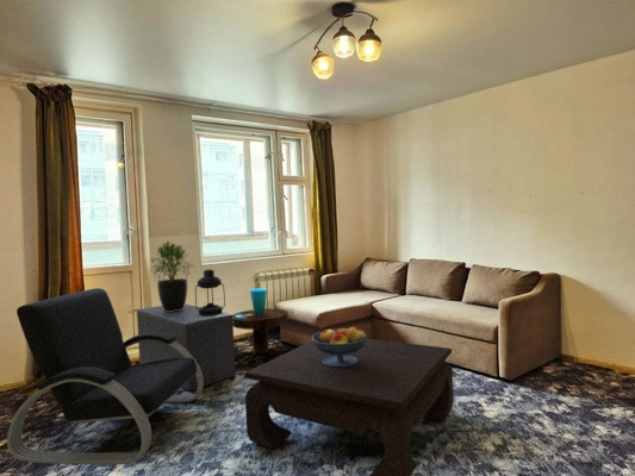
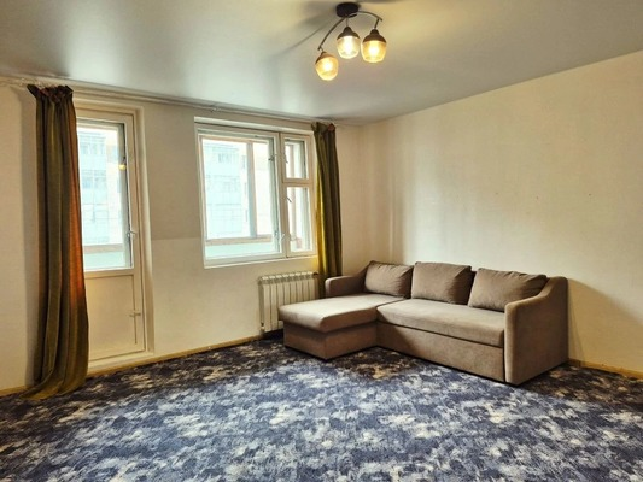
- side table (260, 320)
- bench (183, 340)
- coffee table (355, 393)
- potted plant (170, 274)
- fruit bowl (340, 344)
- lantern (207, 290)
- armchair (117, 359)
